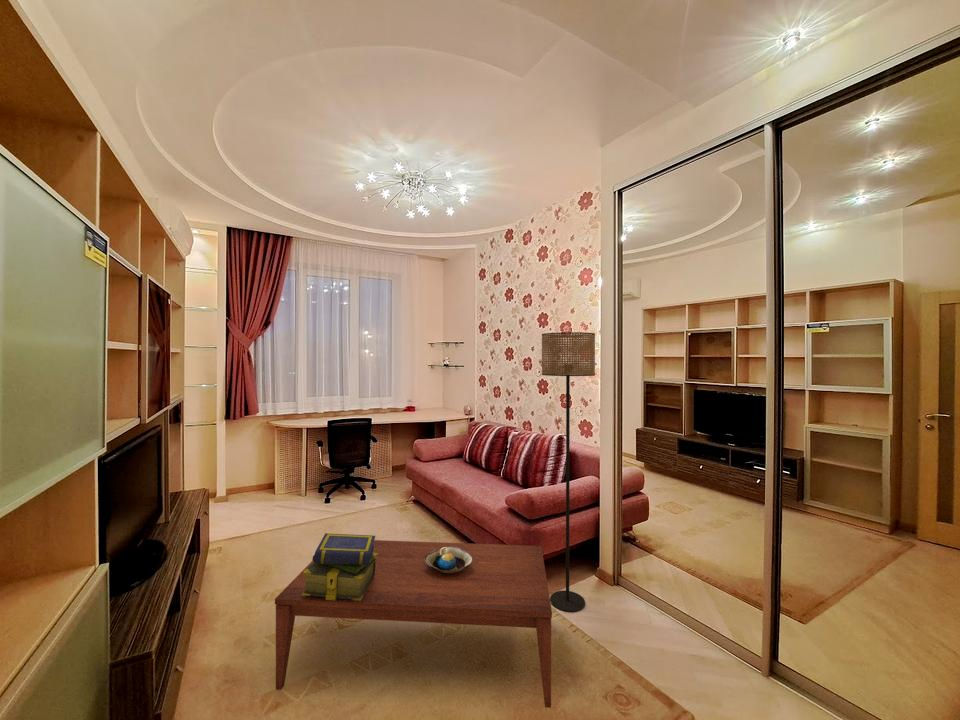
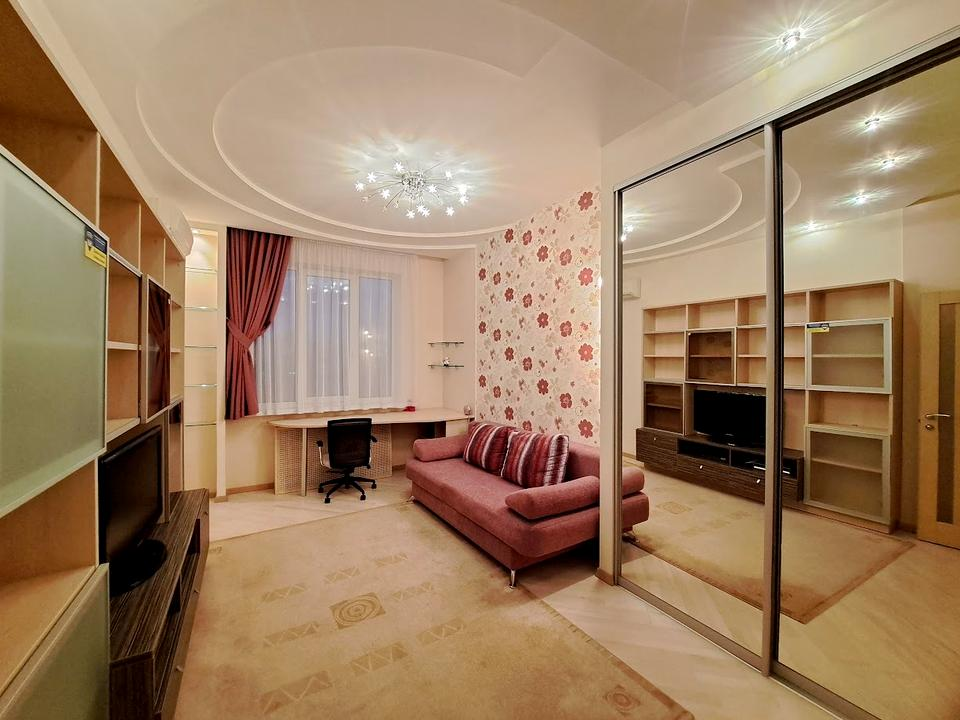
- stack of books (344, 562)
- floor lamp (567, 467)
- decorative bowl (443, 556)
- coffee table (424, 609)
